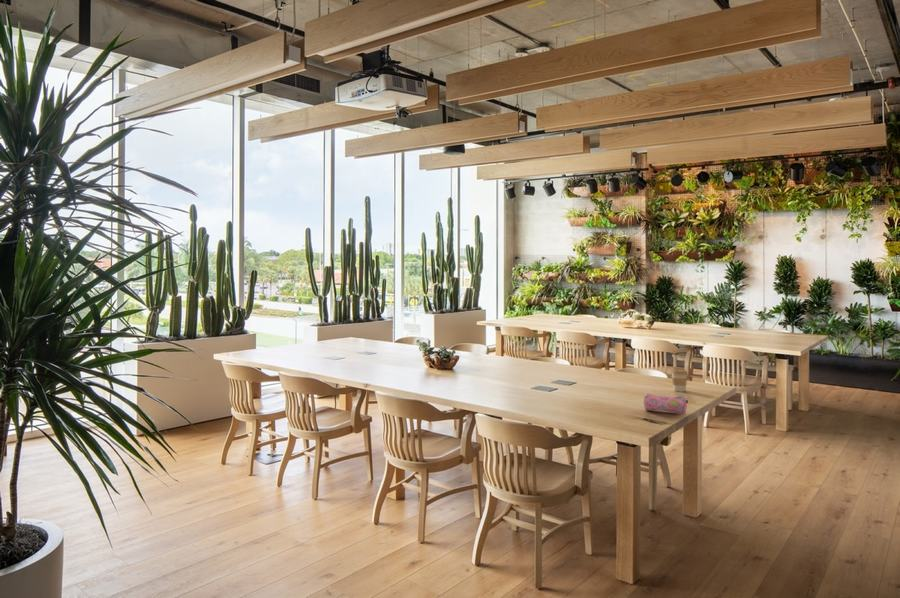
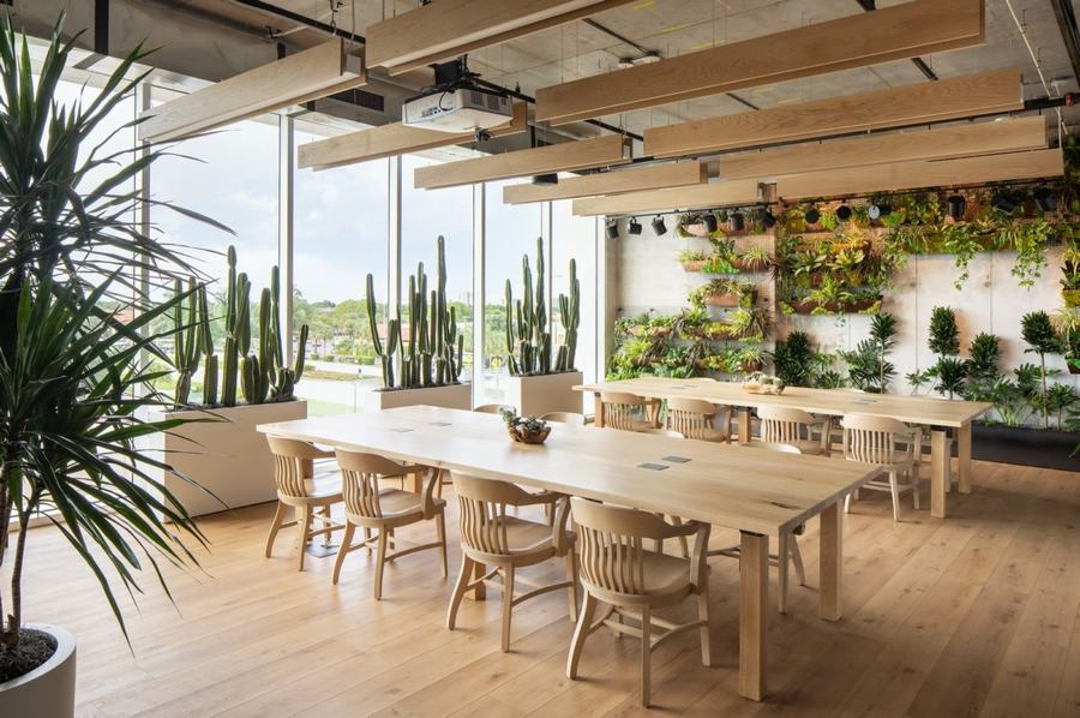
- coffee cup (679, 379)
- pencil case (665, 403)
